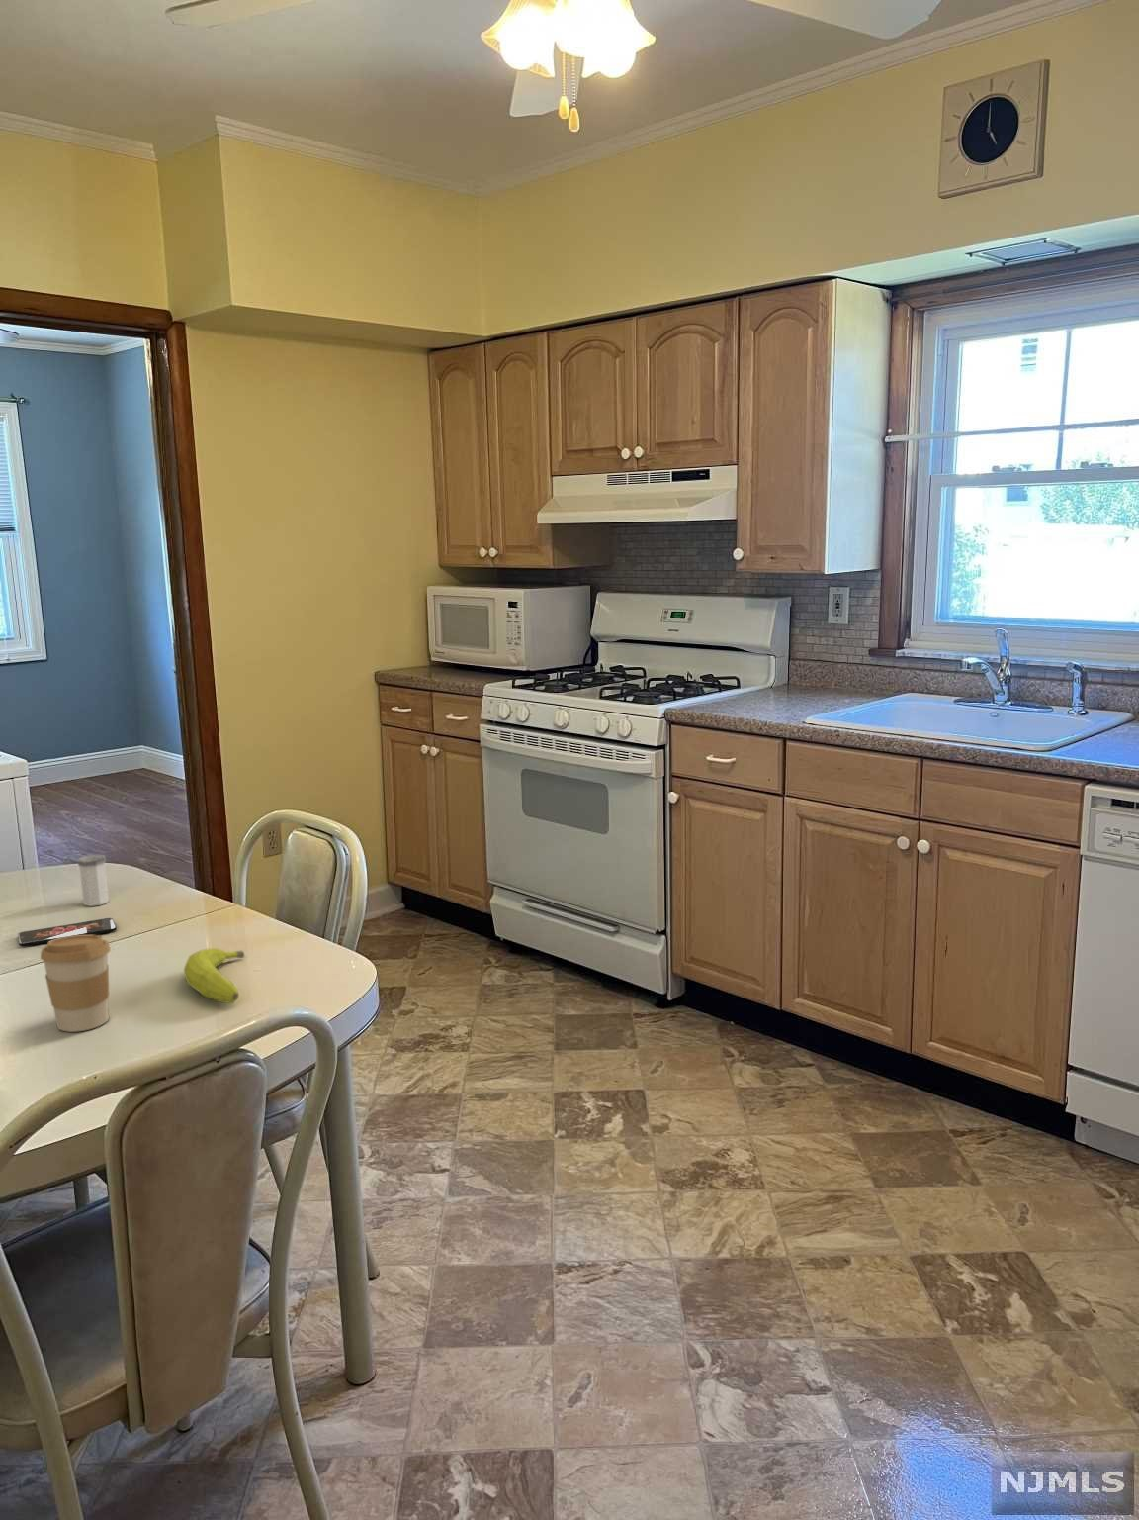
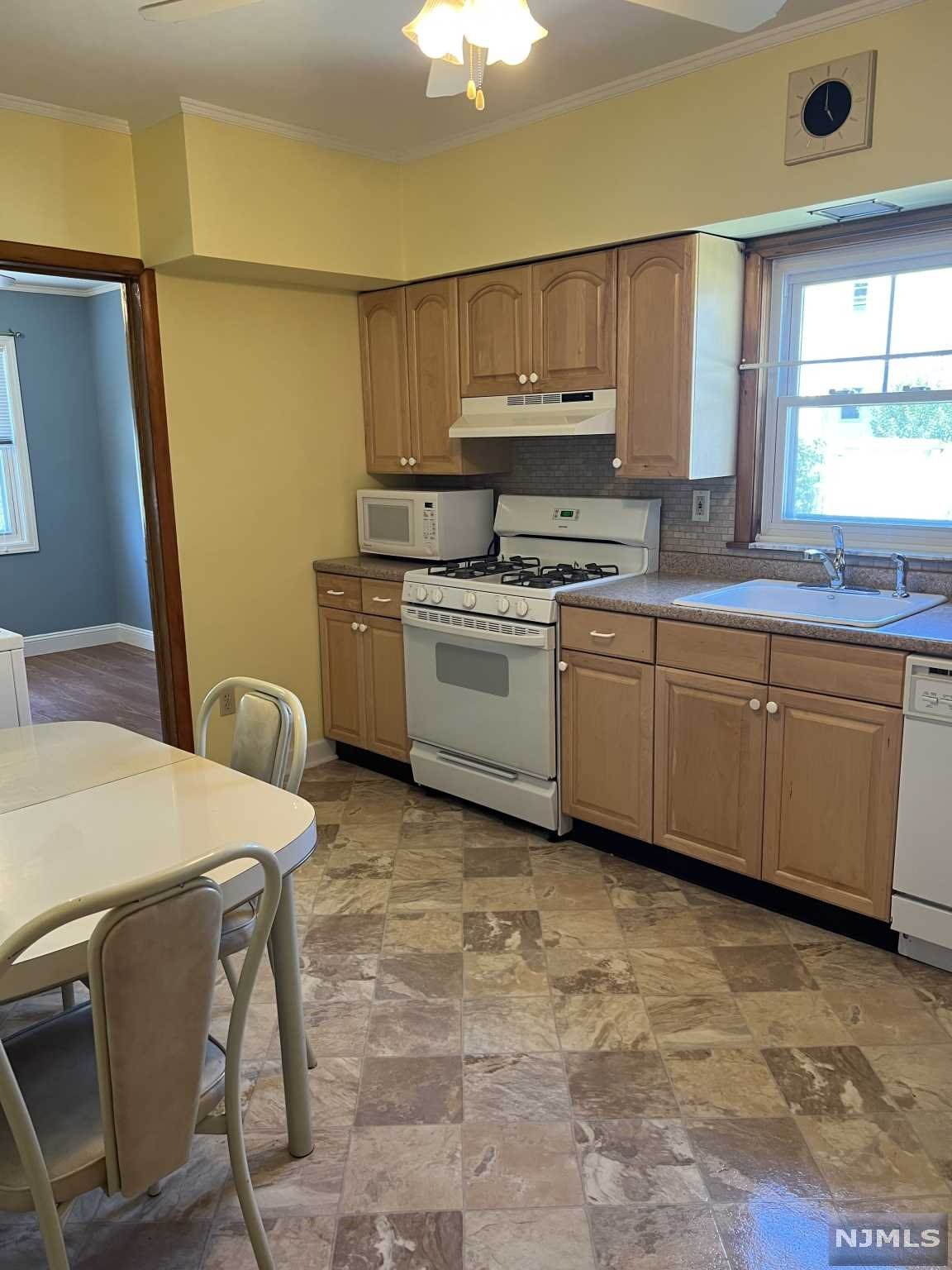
- salt shaker (93, 880)
- smartphone (67, 931)
- fruit (221, 974)
- coffee cup (78, 980)
